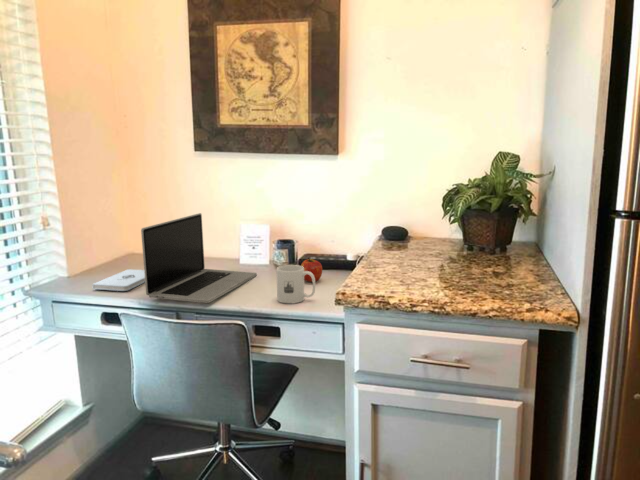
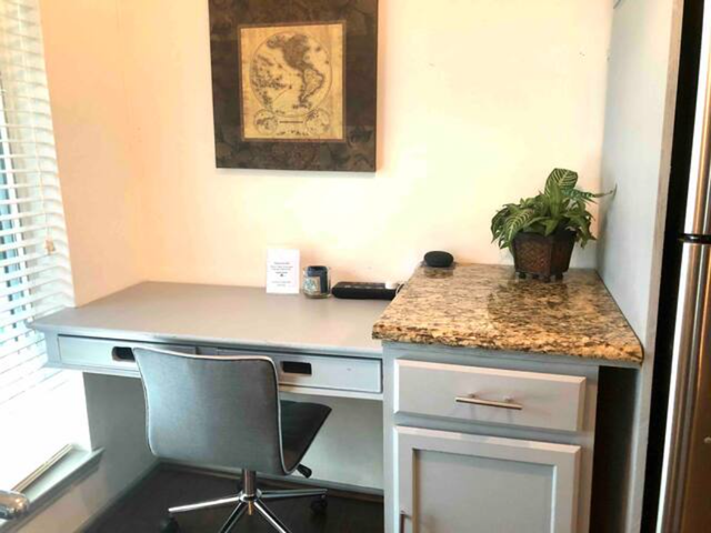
- mug (296, 284)
- apple (311, 269)
- laptop (203, 254)
- notepad (127, 279)
